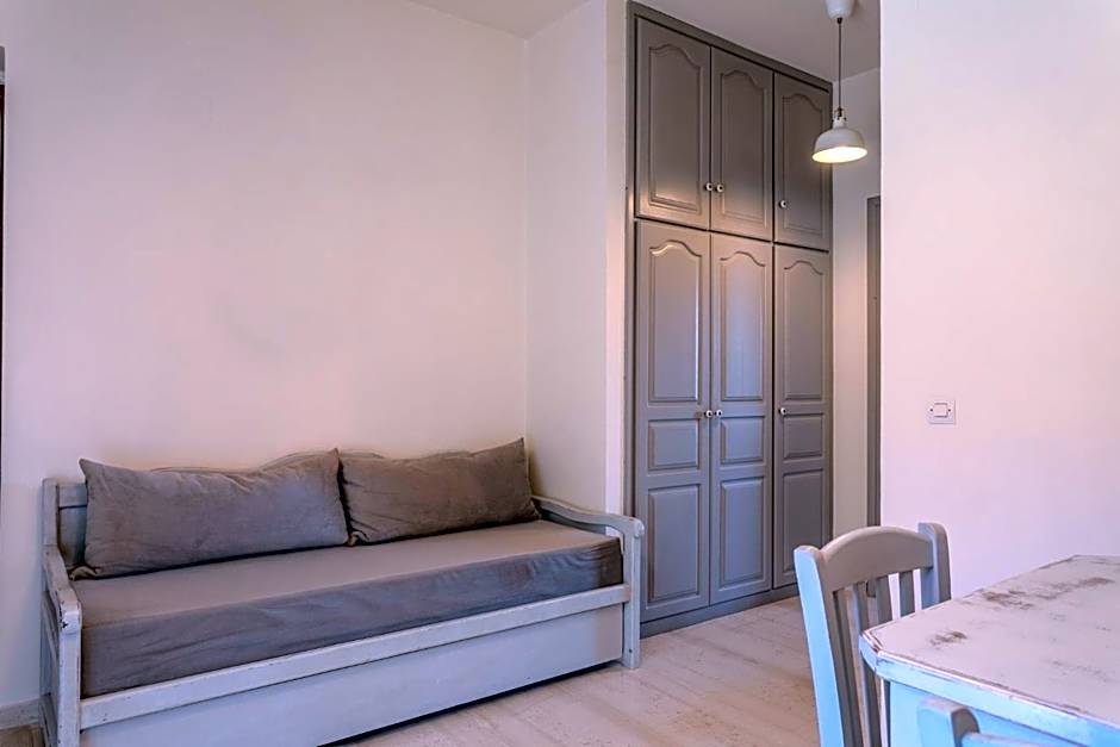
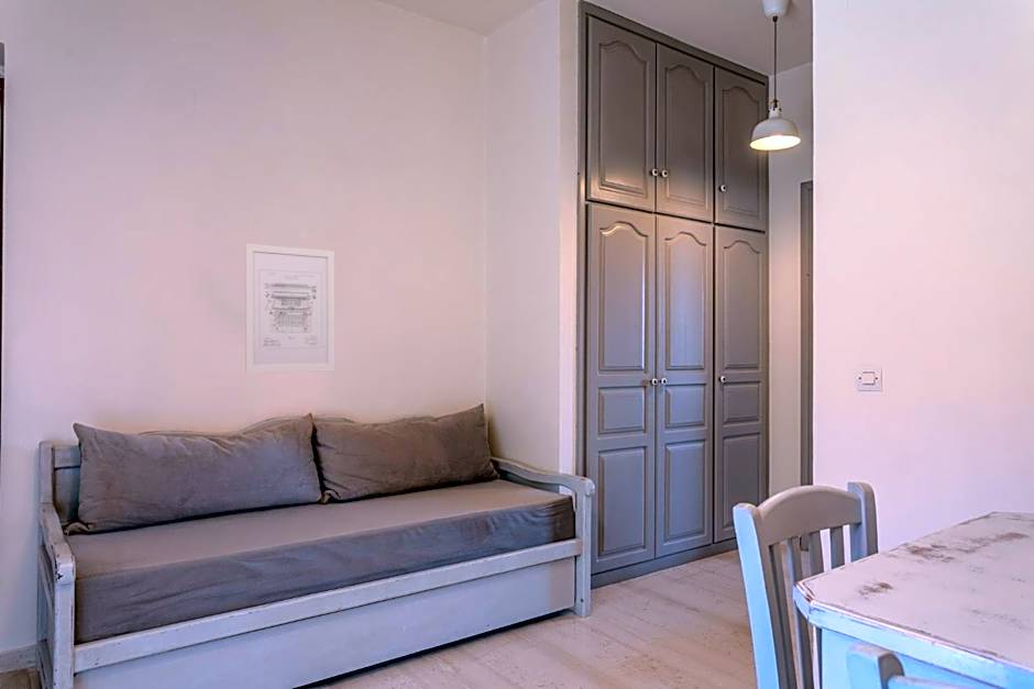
+ wall art (292, 309)
